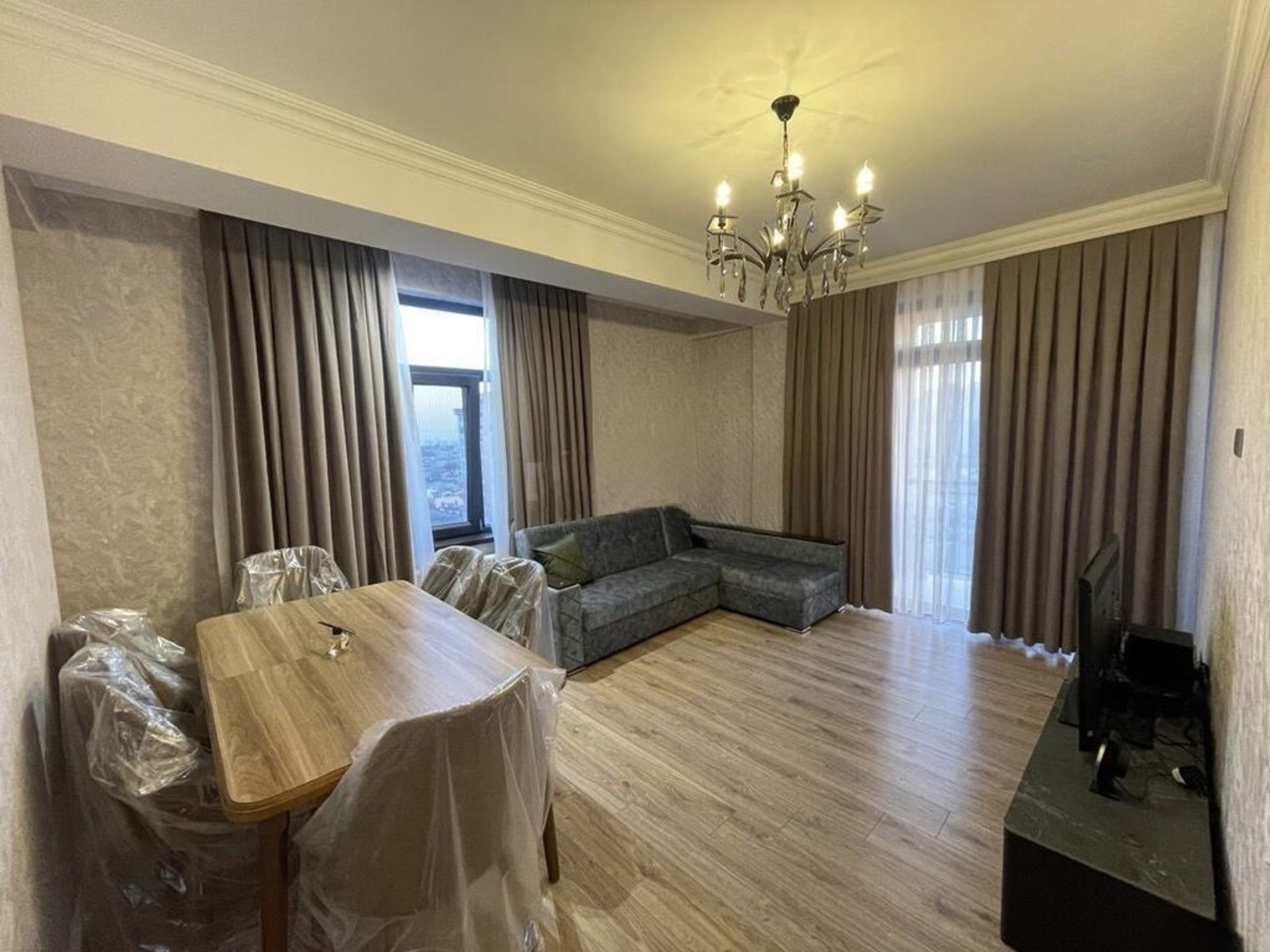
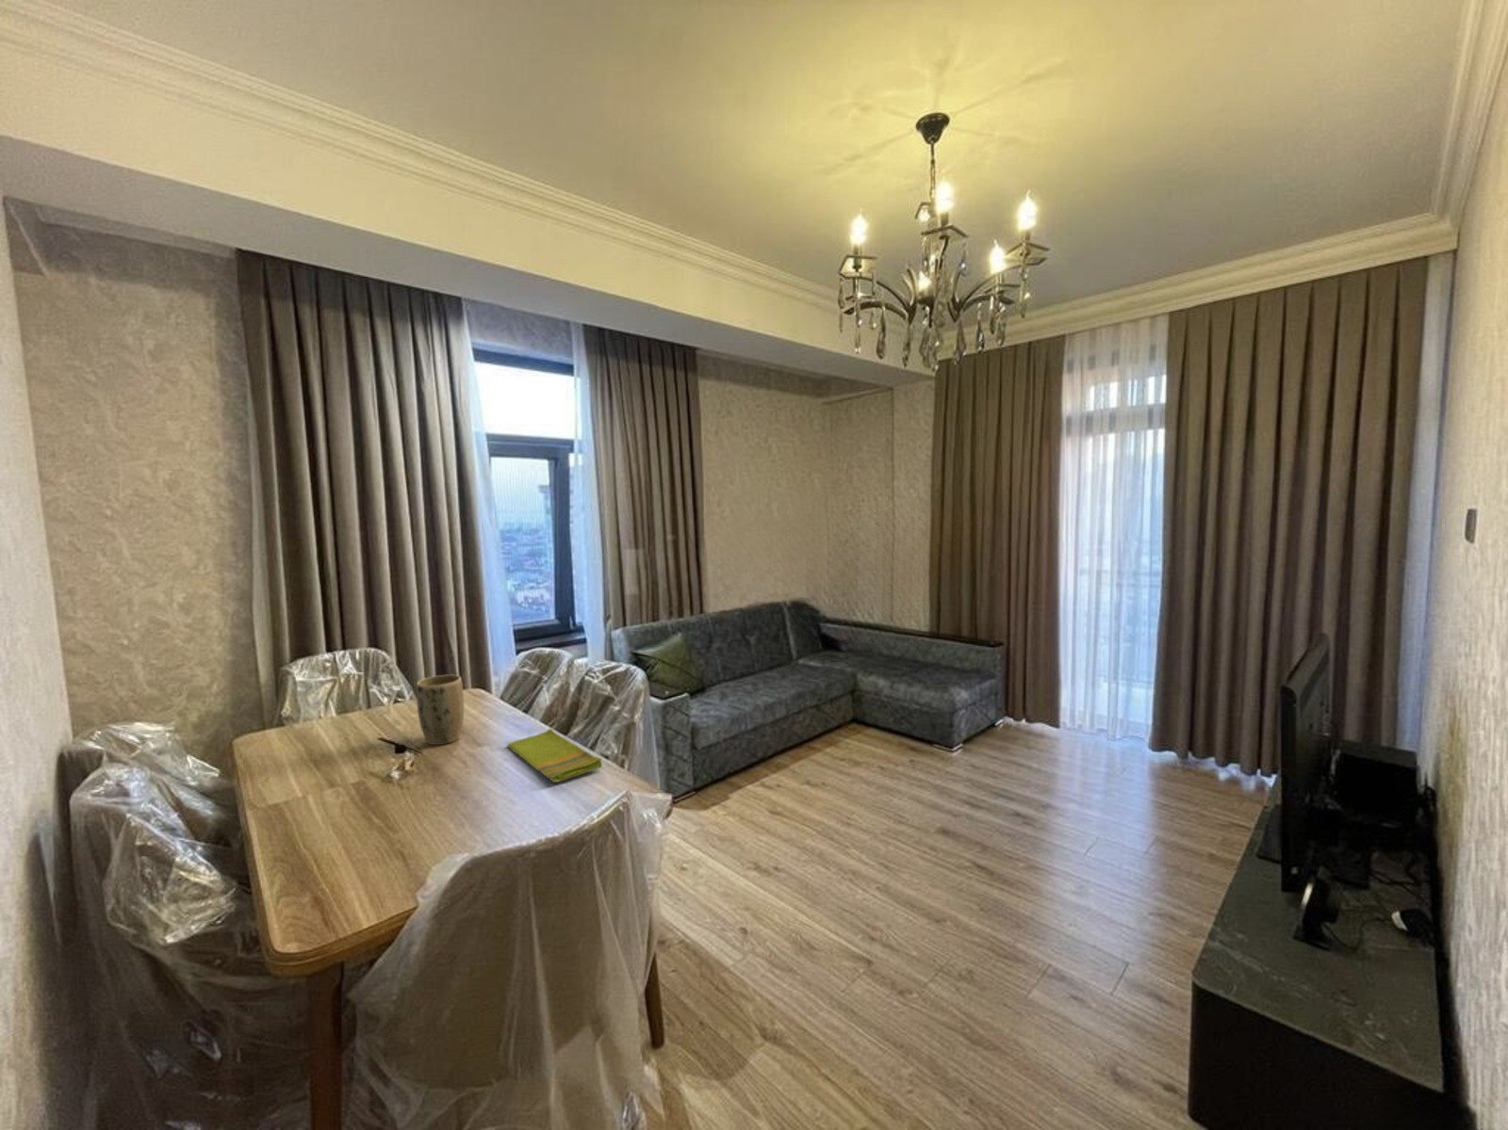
+ plant pot (441, 709)
+ dish towel (552, 753)
